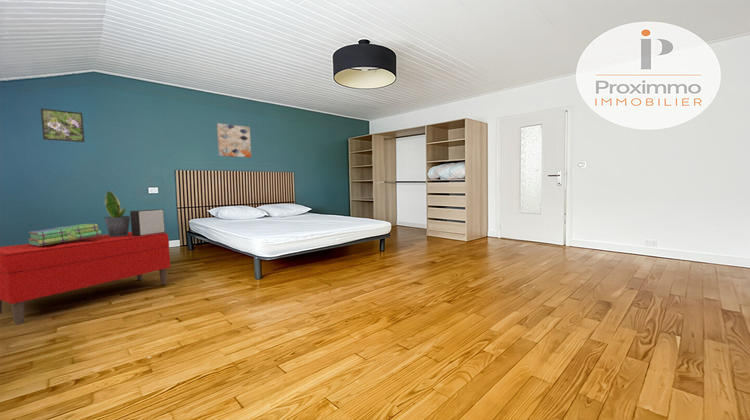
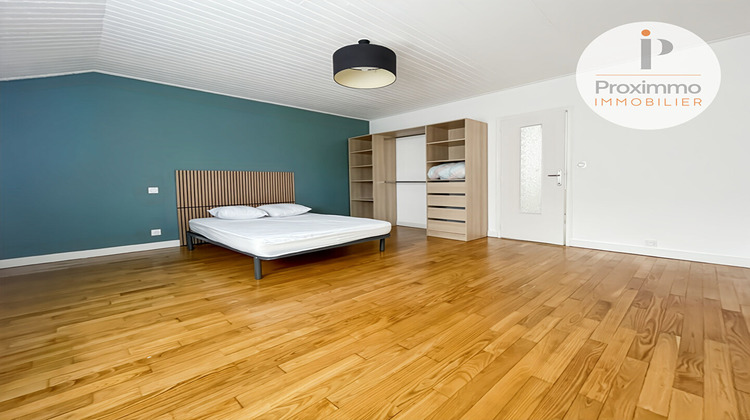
- bench (89, 268)
- stack of books (66, 235)
- potted plant (117, 212)
- wall art (234, 141)
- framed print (63, 125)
- decorative box (148, 222)
